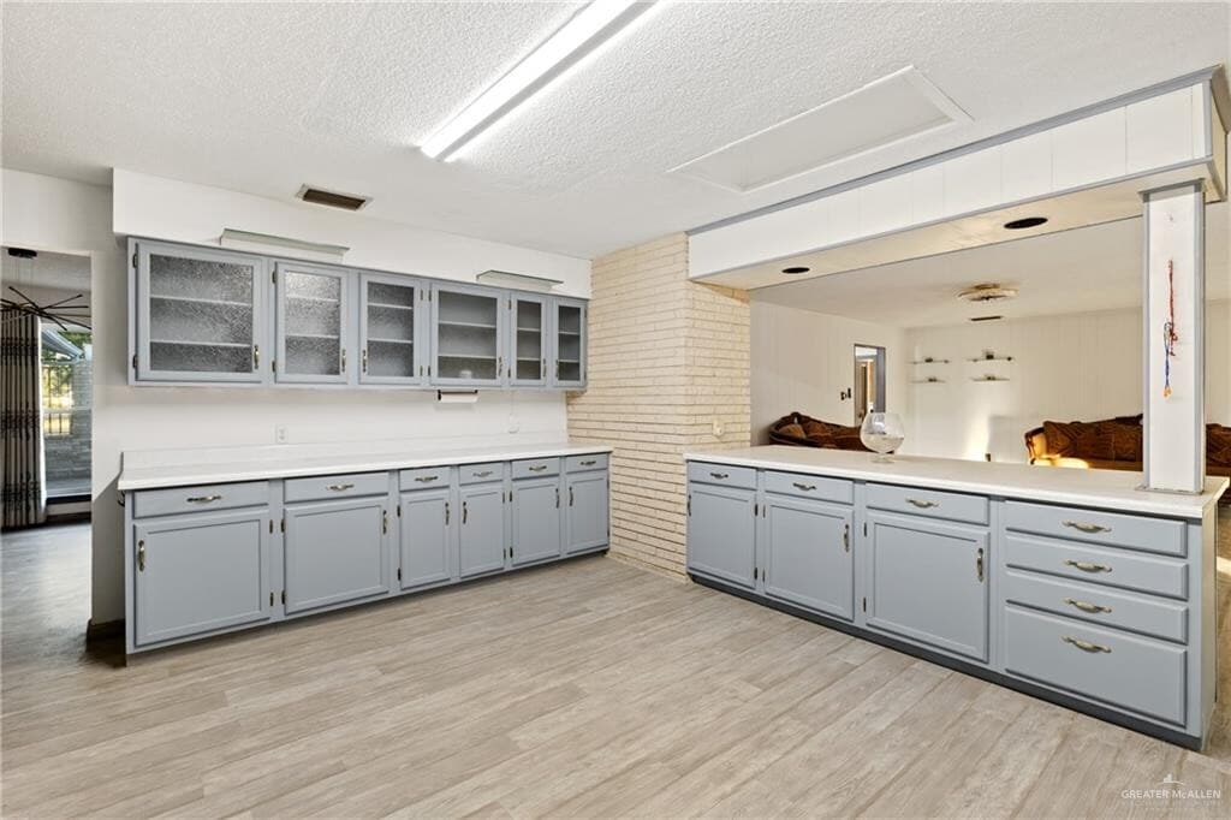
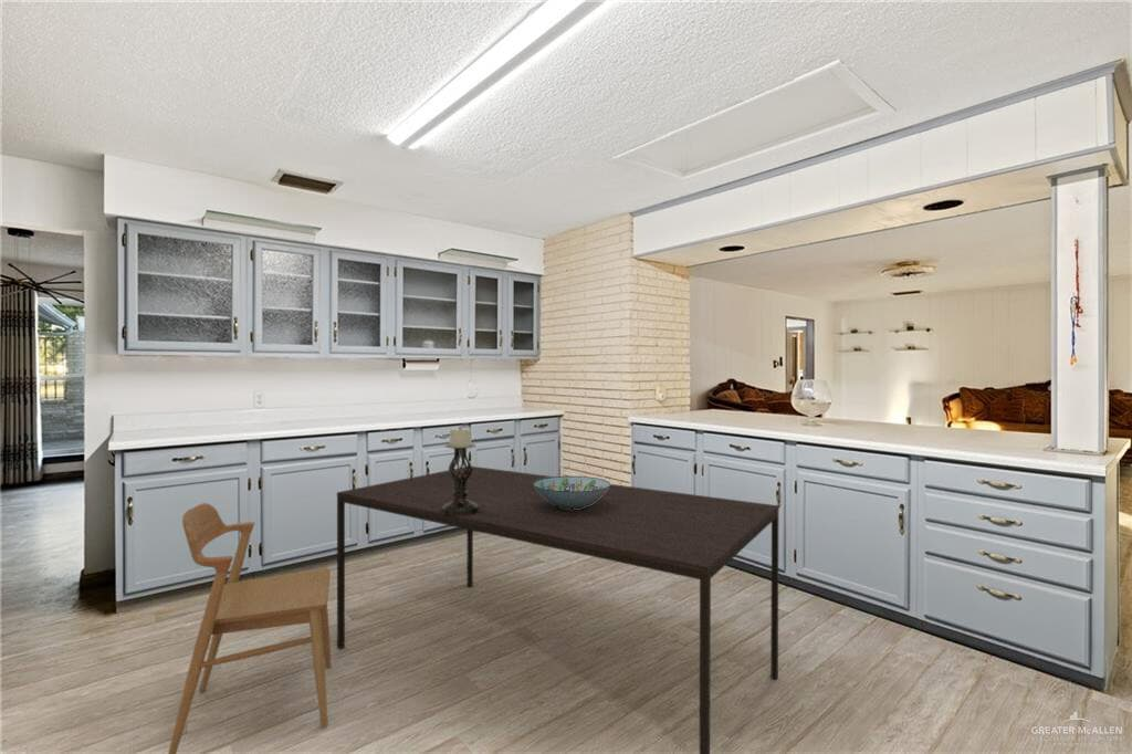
+ chair (260, 606)
+ decorative bowl (572, 494)
+ dining table (553, 547)
+ candle holder (460, 468)
